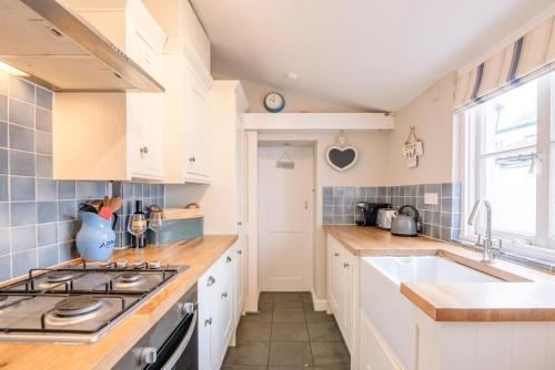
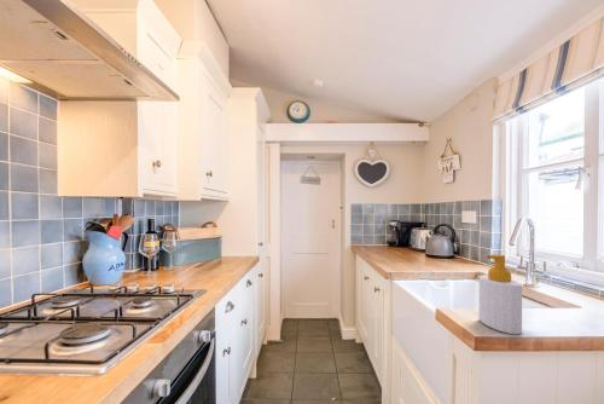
+ soap bottle (499, 290)
